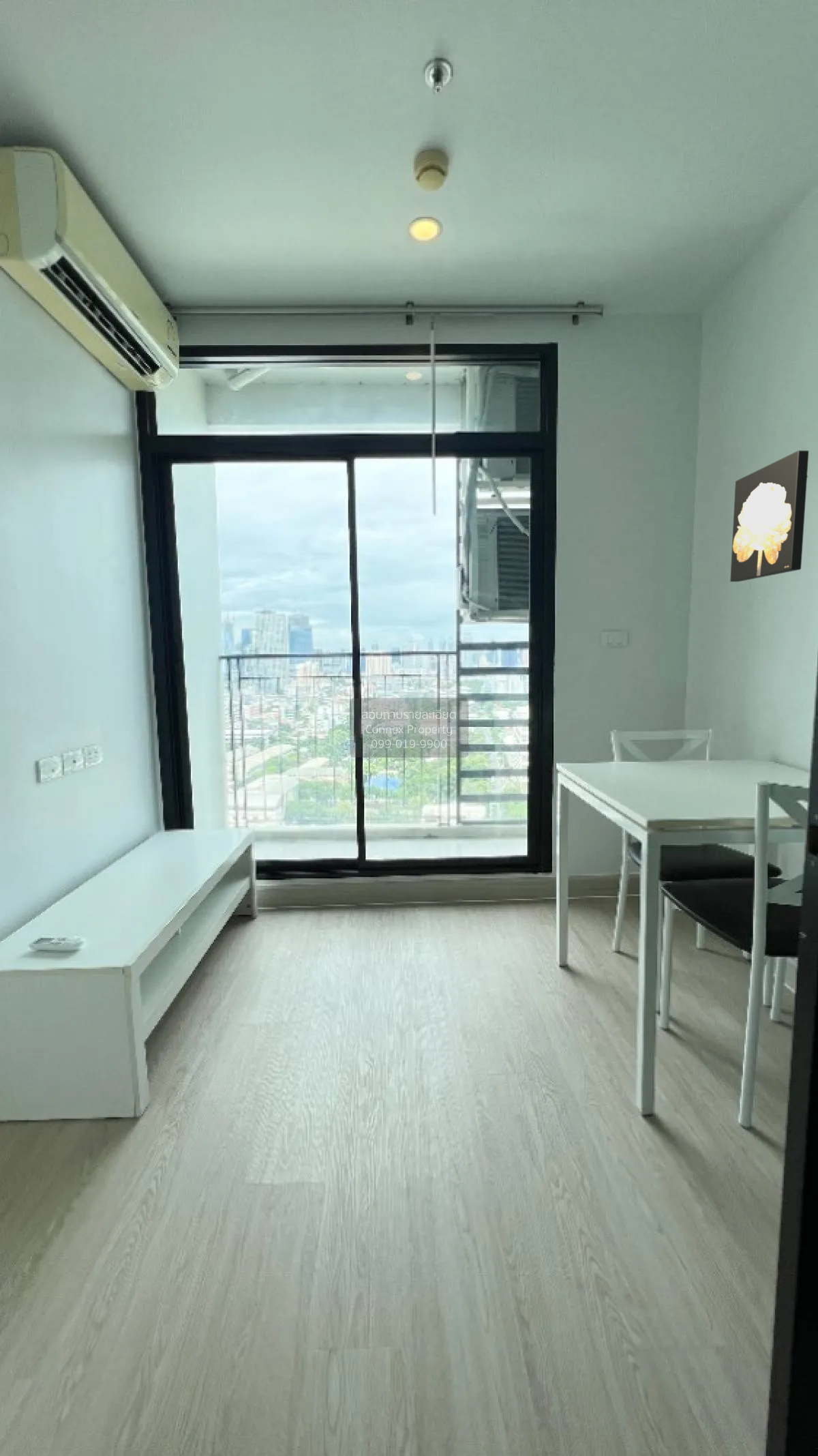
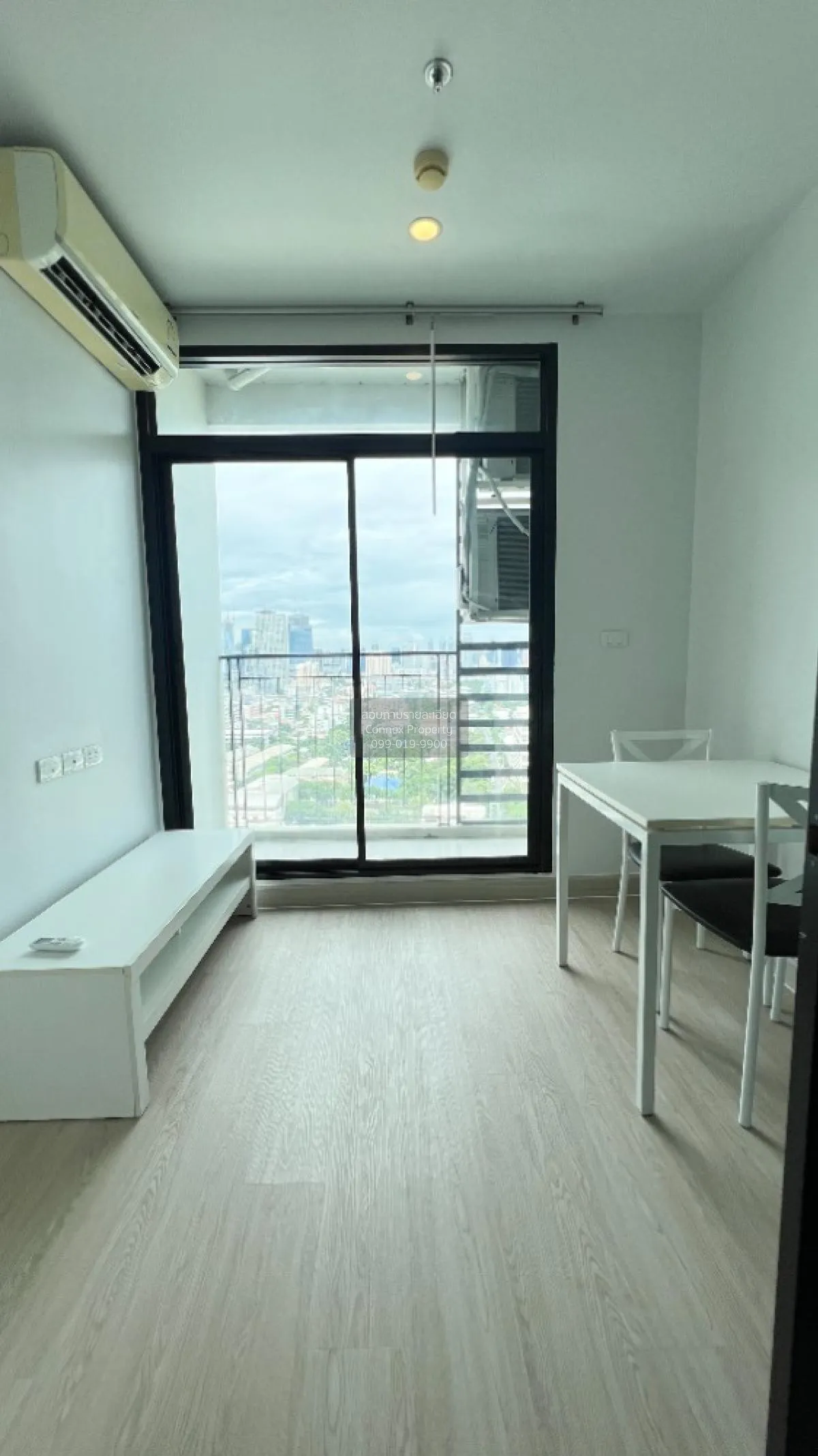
- wall art (766, 522)
